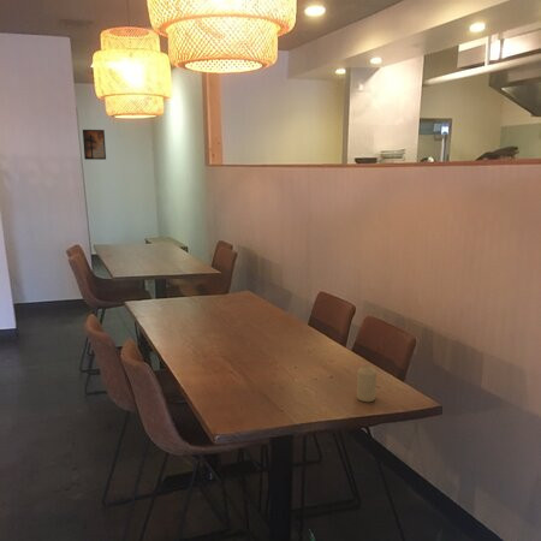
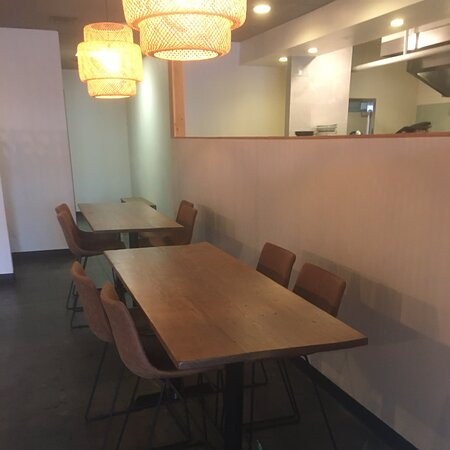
- candle (367, 382)
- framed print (94, 144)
